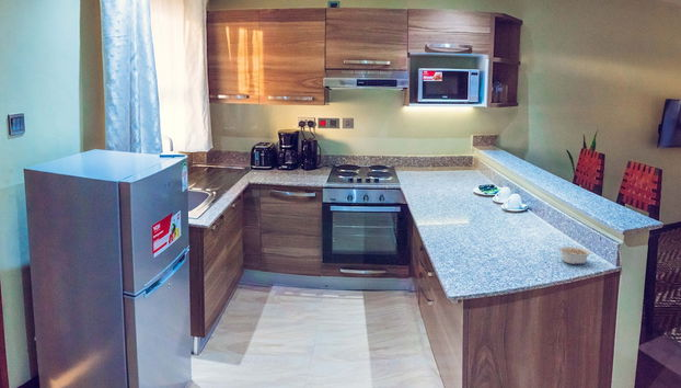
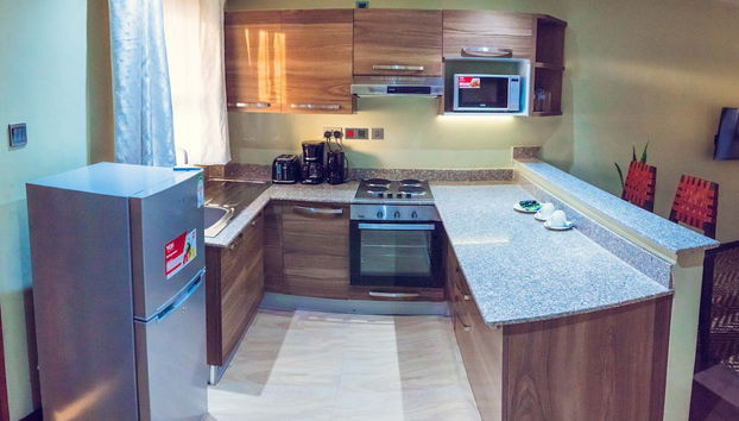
- legume (574, 254)
